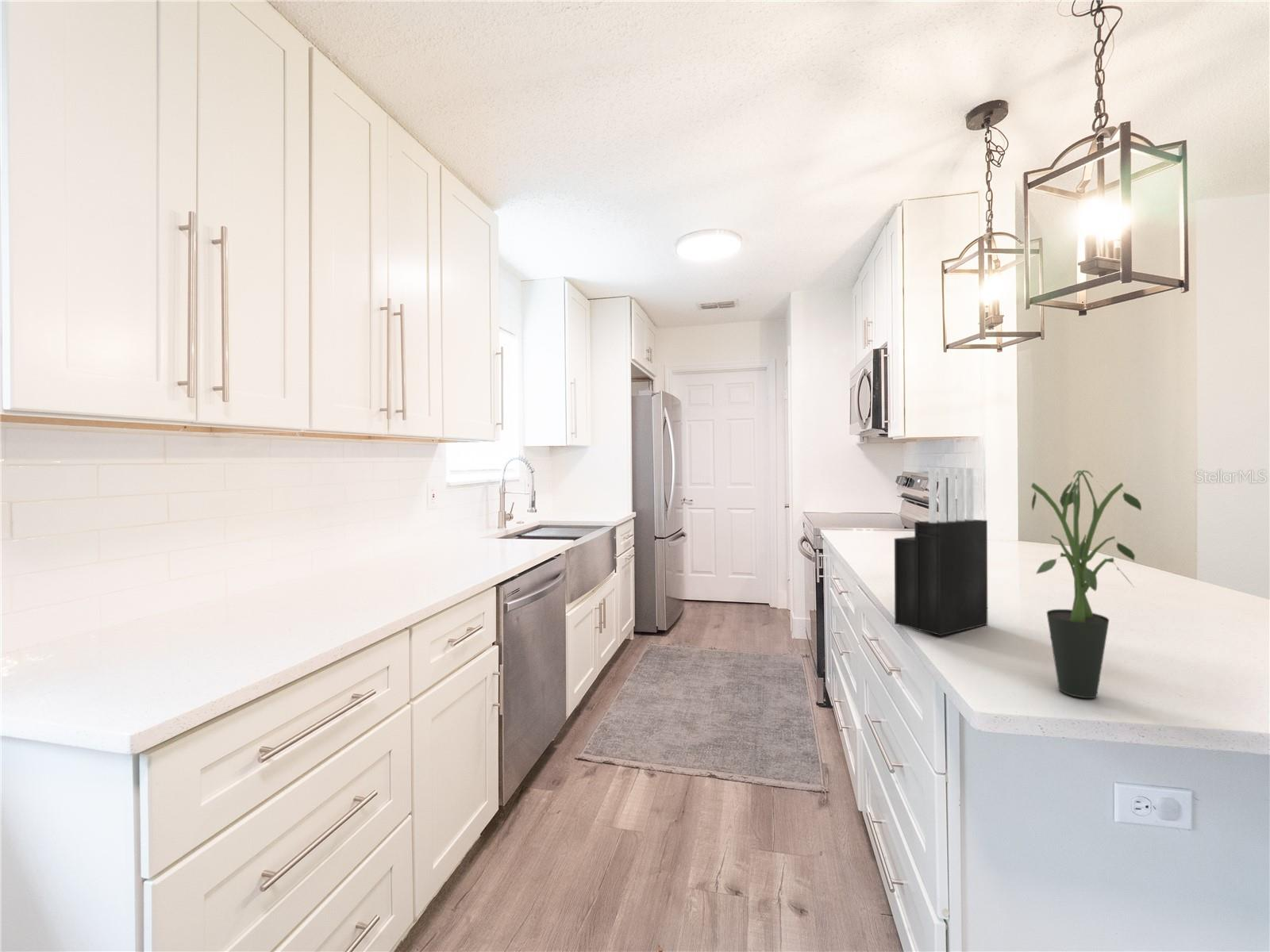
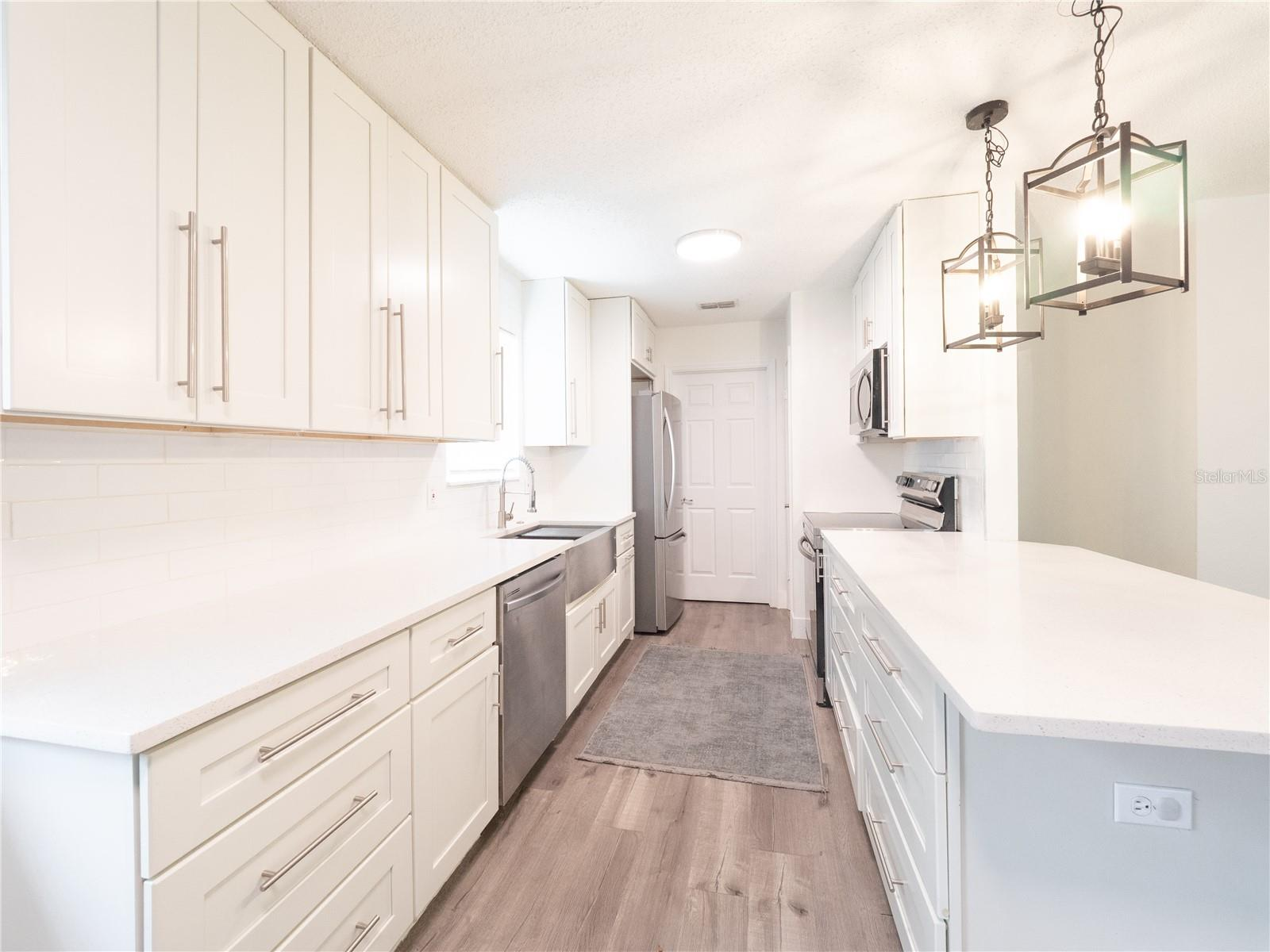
- potted plant (1087, 581)
- knife block (935, 545)
